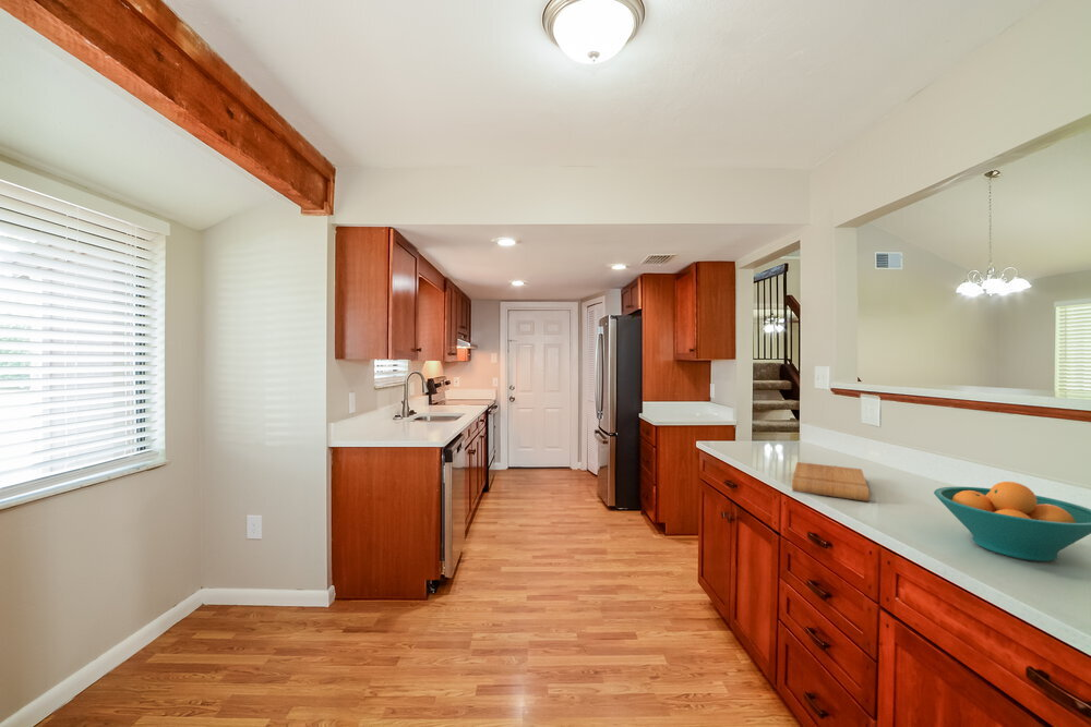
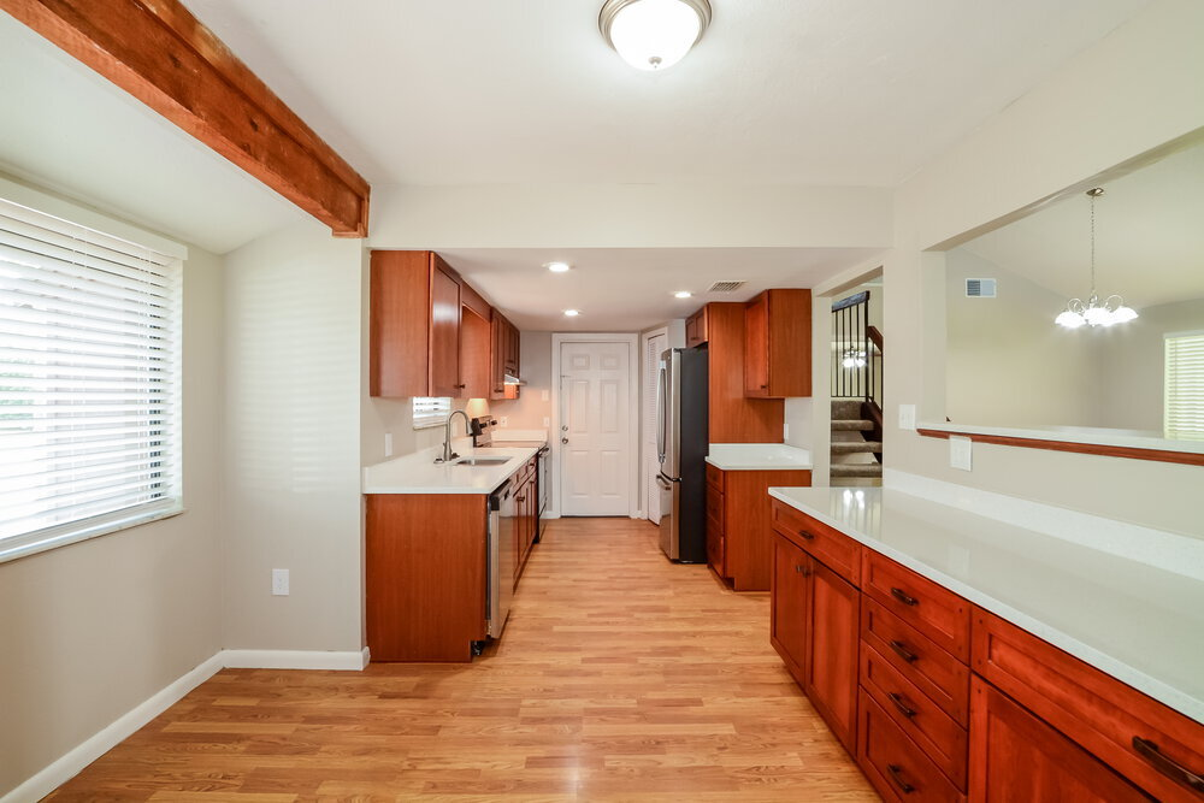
- cutting board (828, 478)
- fruit bowl (1012, 516)
